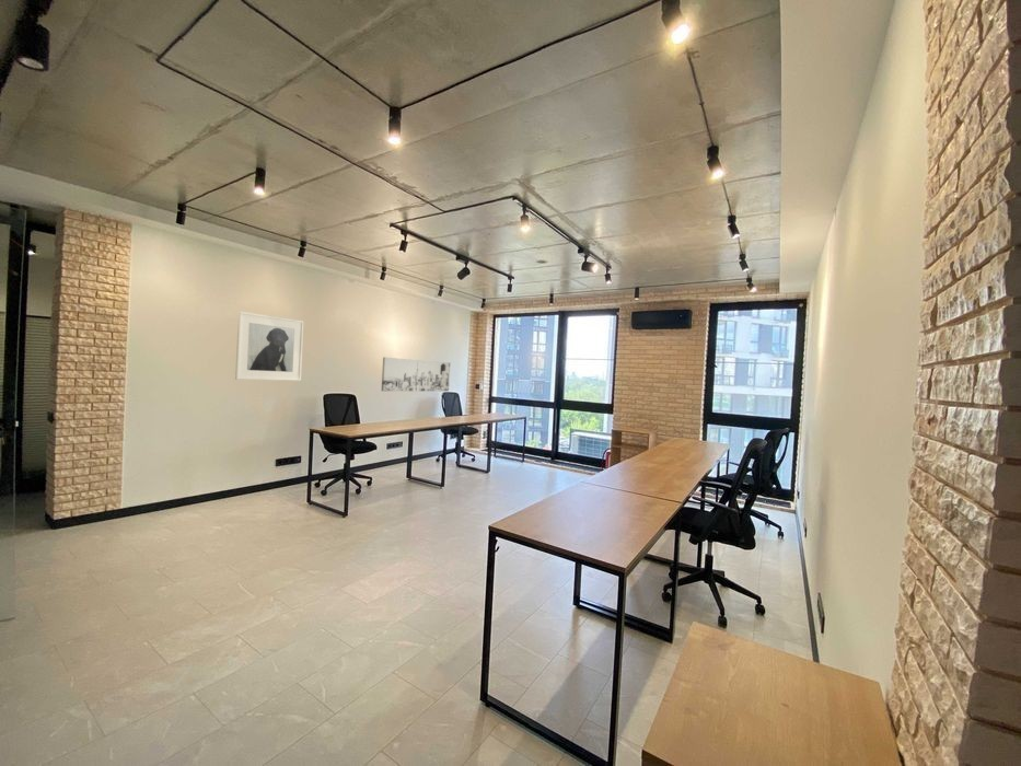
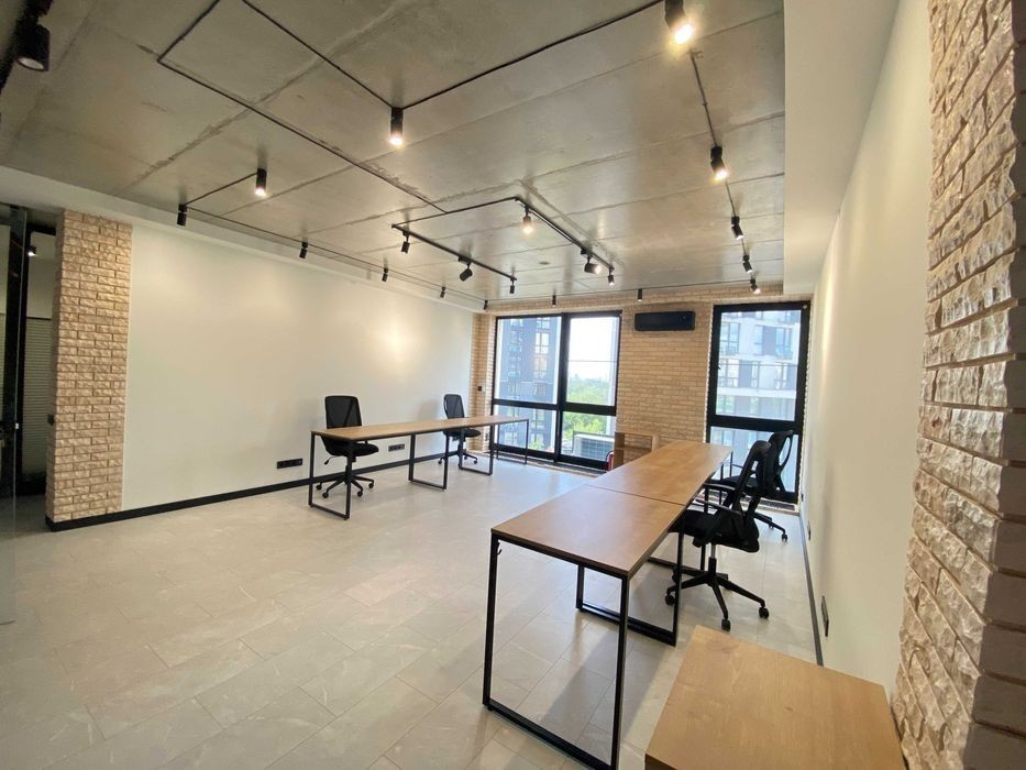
- wall art (418, 375)
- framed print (271, 348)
